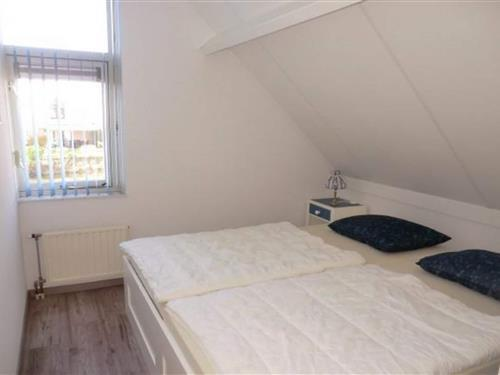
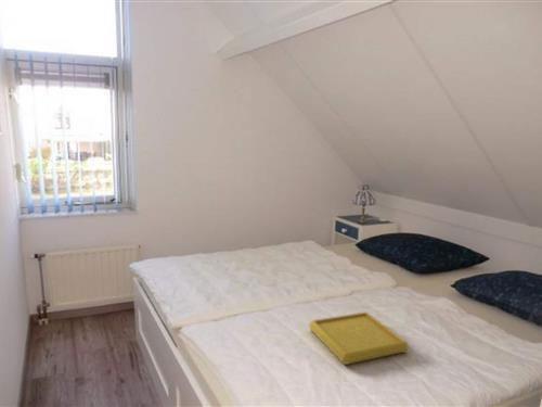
+ serving tray (356, 335)
